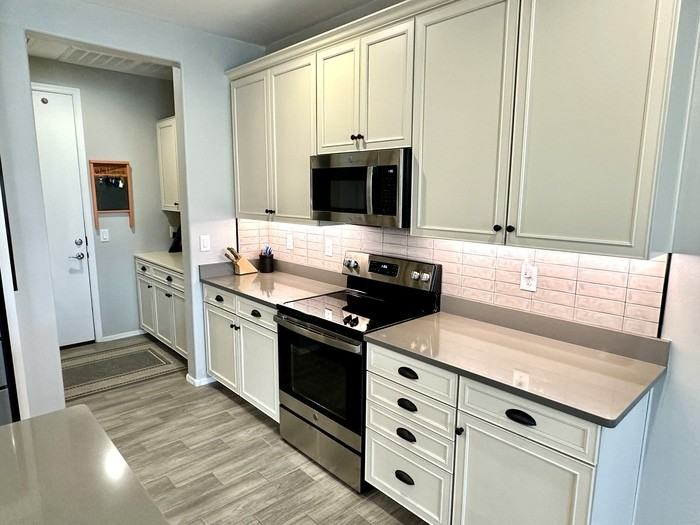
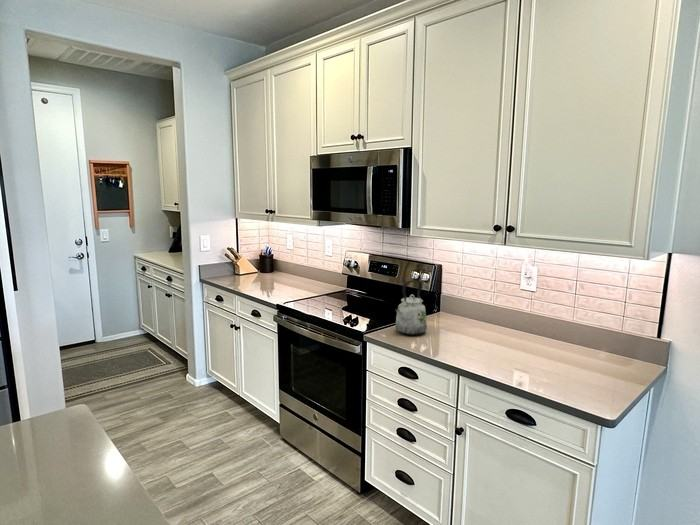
+ kettle (408, 307)
